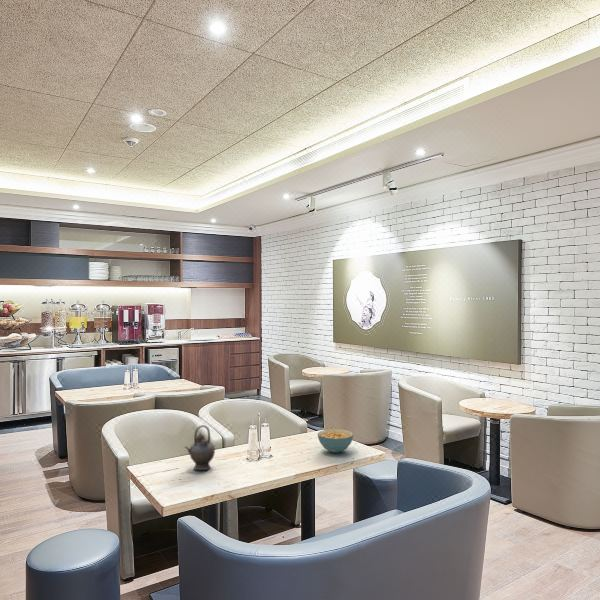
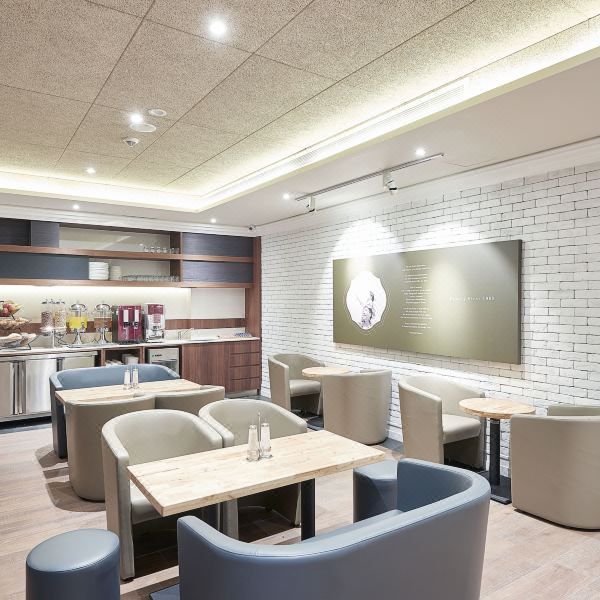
- teapot (199, 447)
- cereal bowl (335, 442)
